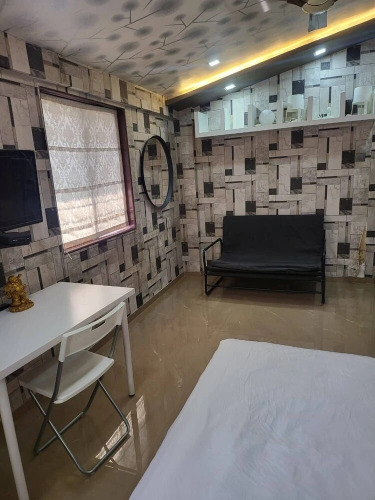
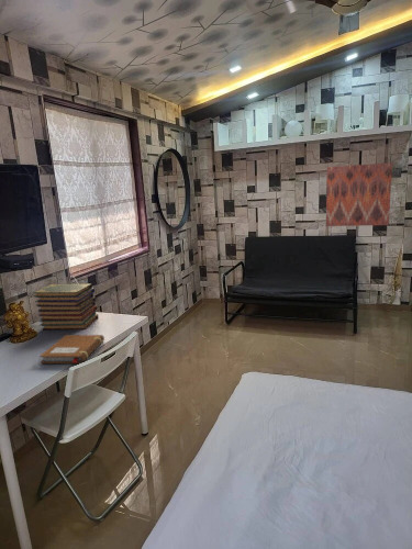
+ wall art (357, 195)
+ notebook (73, 348)
+ book stack (66, 305)
